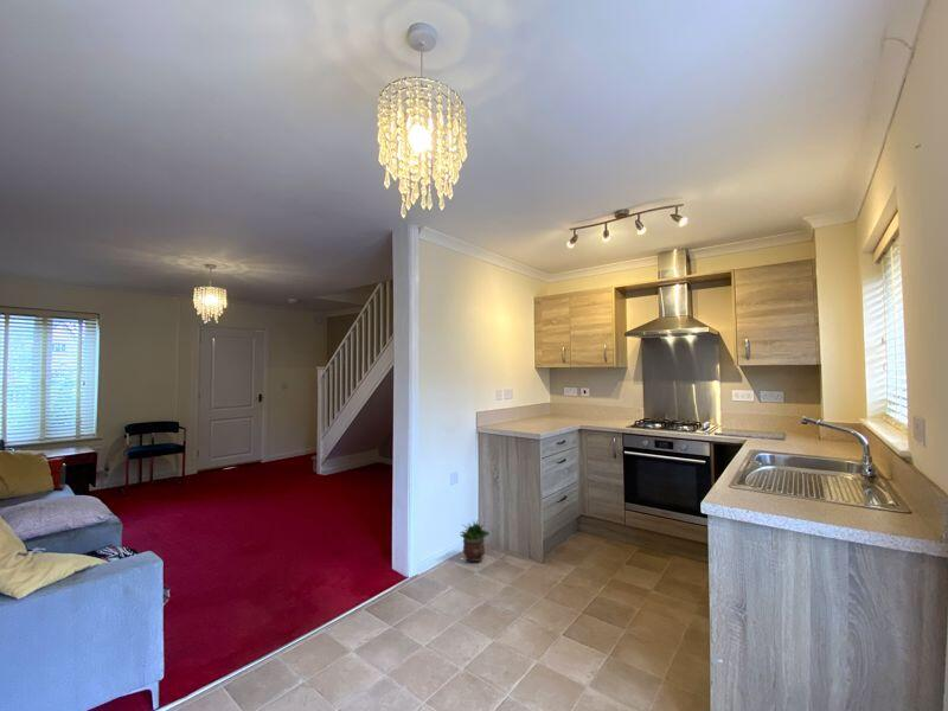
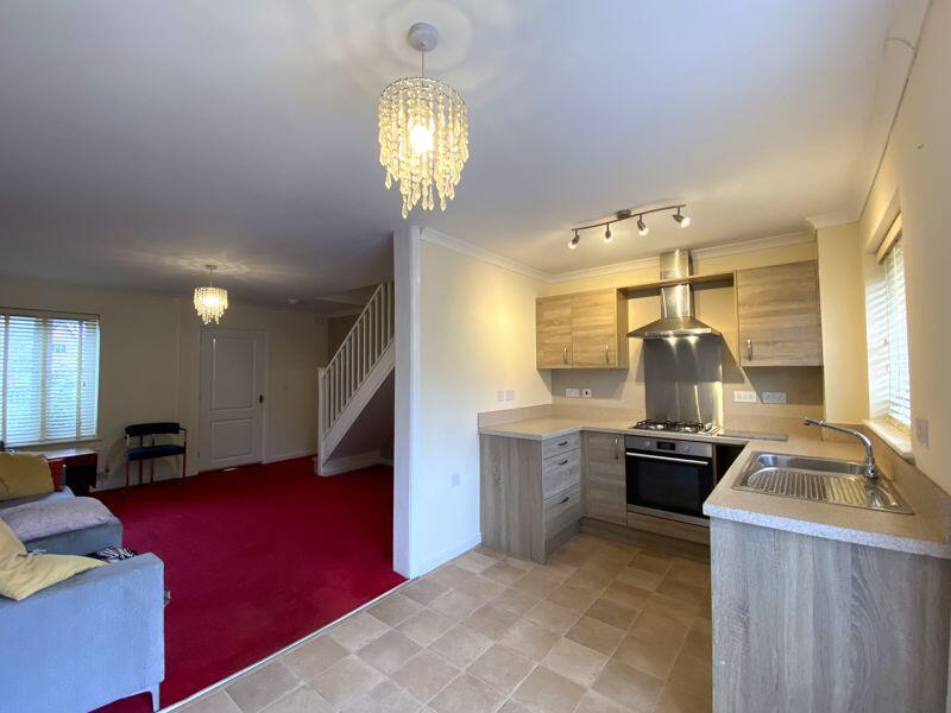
- potted plant (473, 539)
